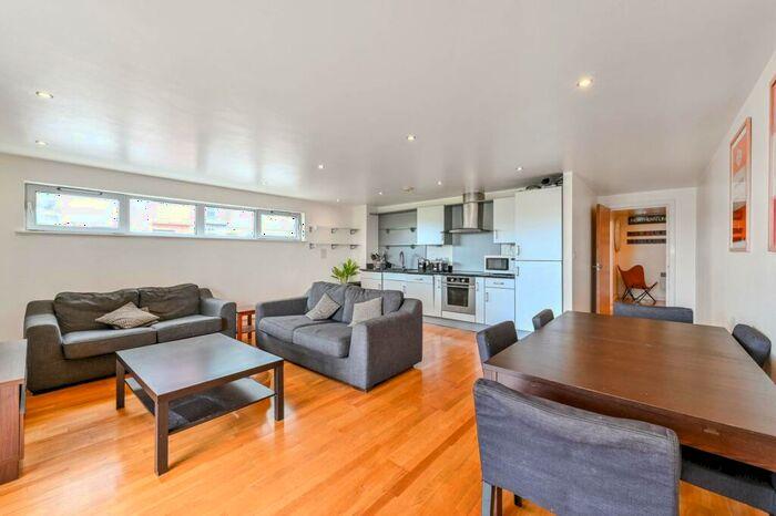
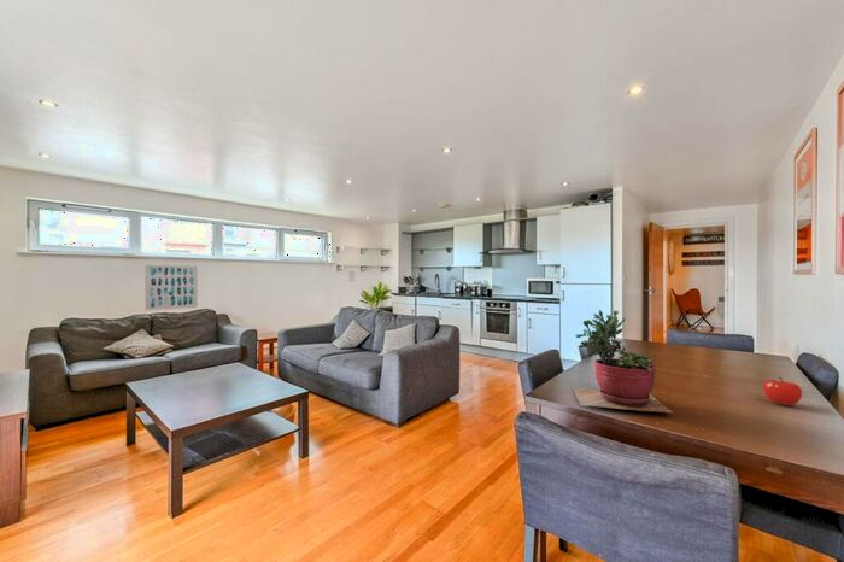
+ succulent plant (619, 353)
+ fruit (781, 390)
+ wall art (171, 287)
